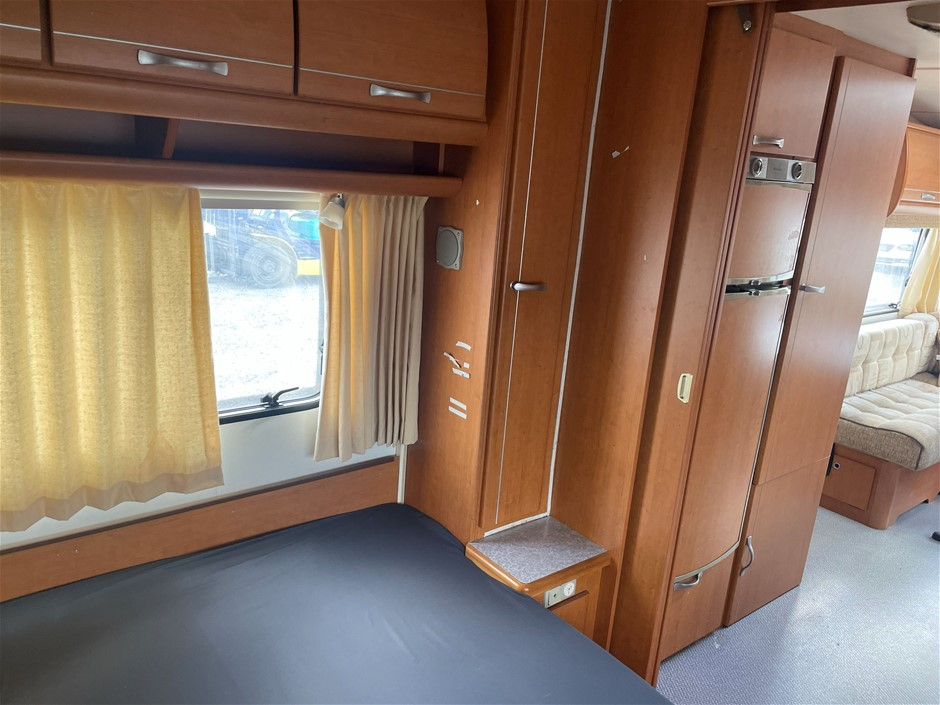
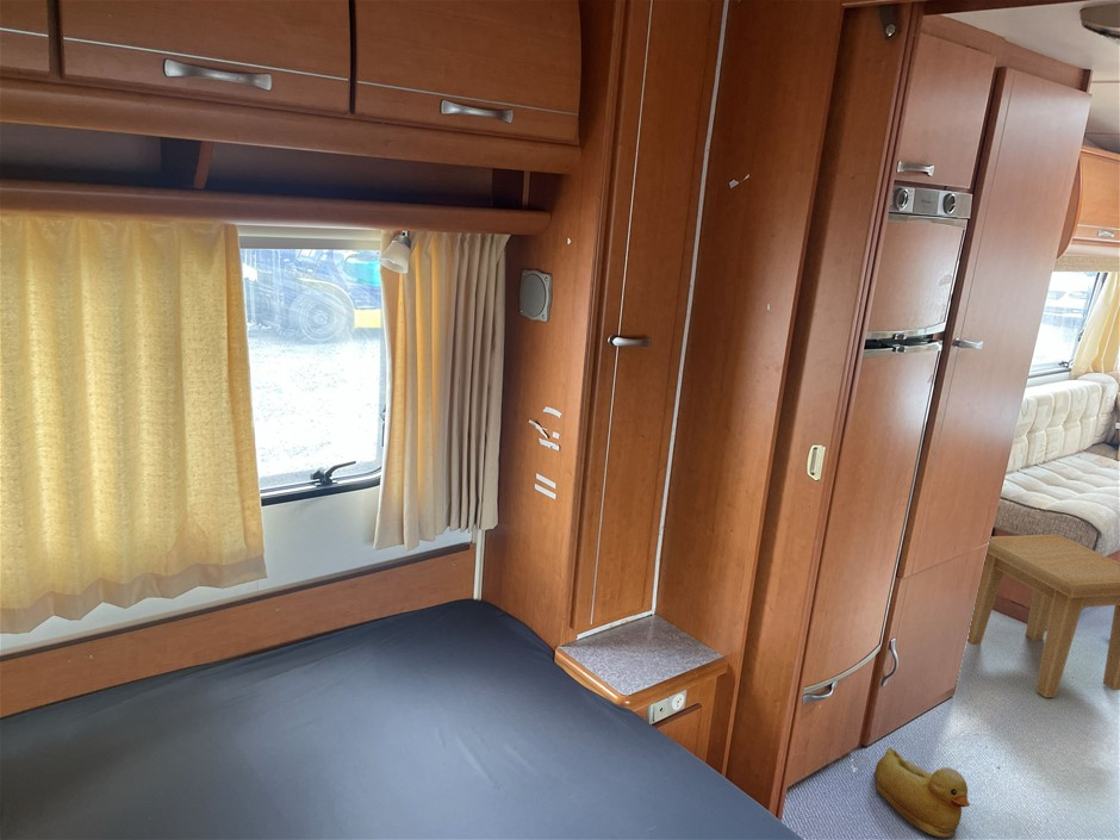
+ rubber duck (917, 780)
+ side table (1051, 611)
